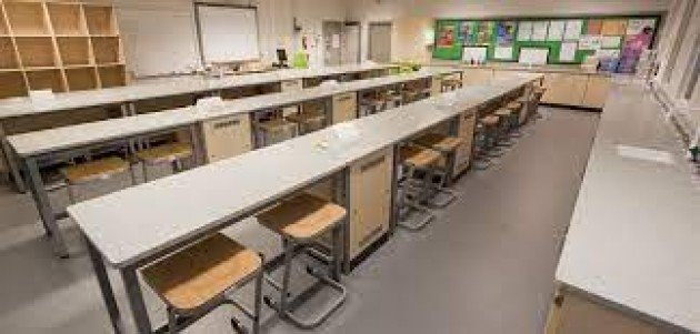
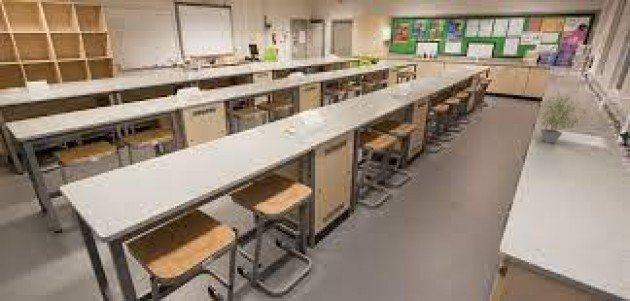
+ potted plant (559, 117)
